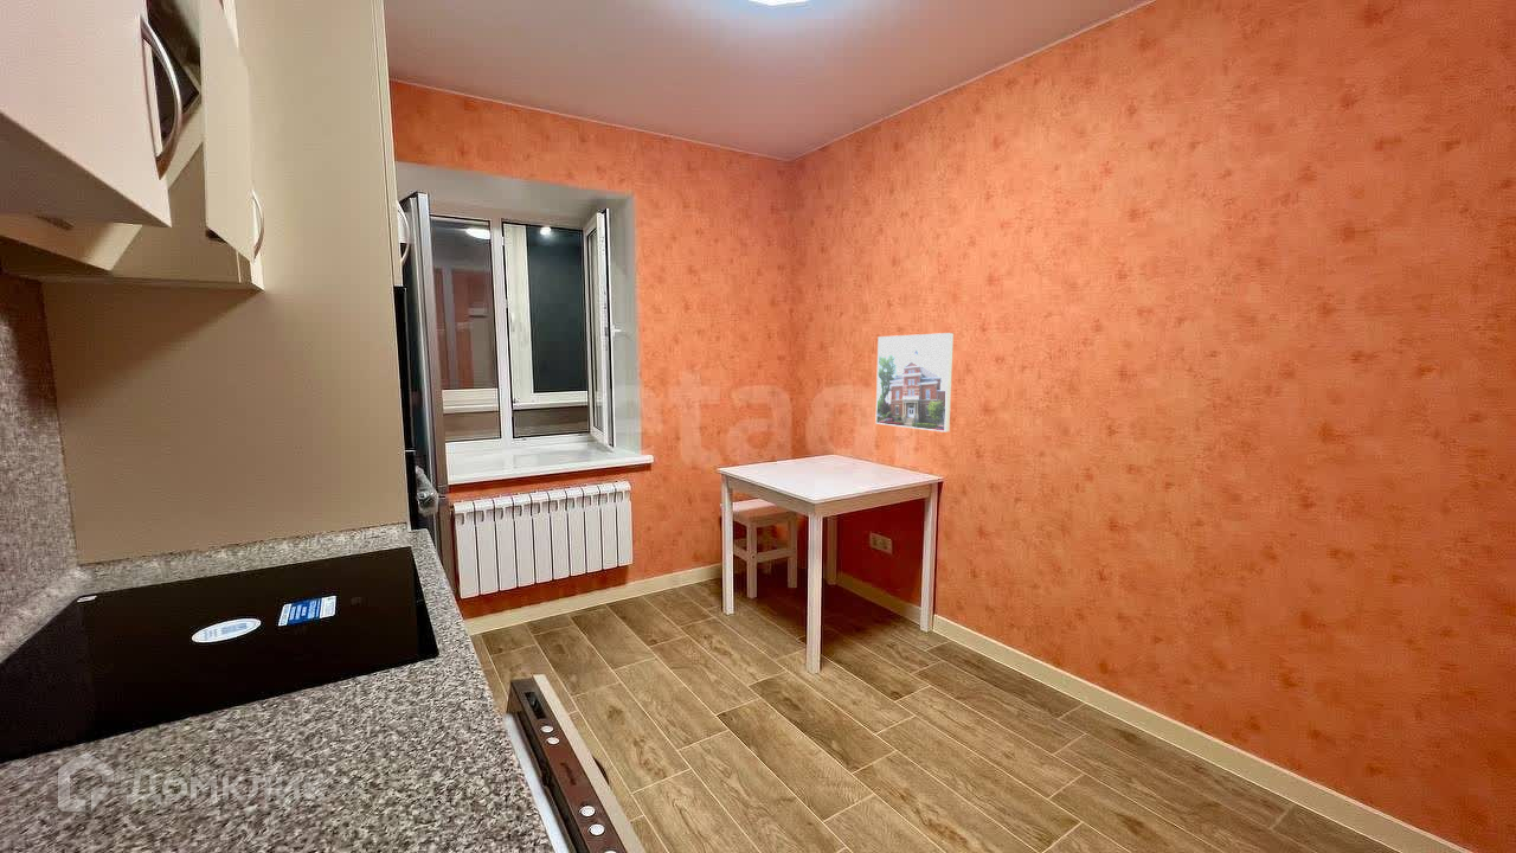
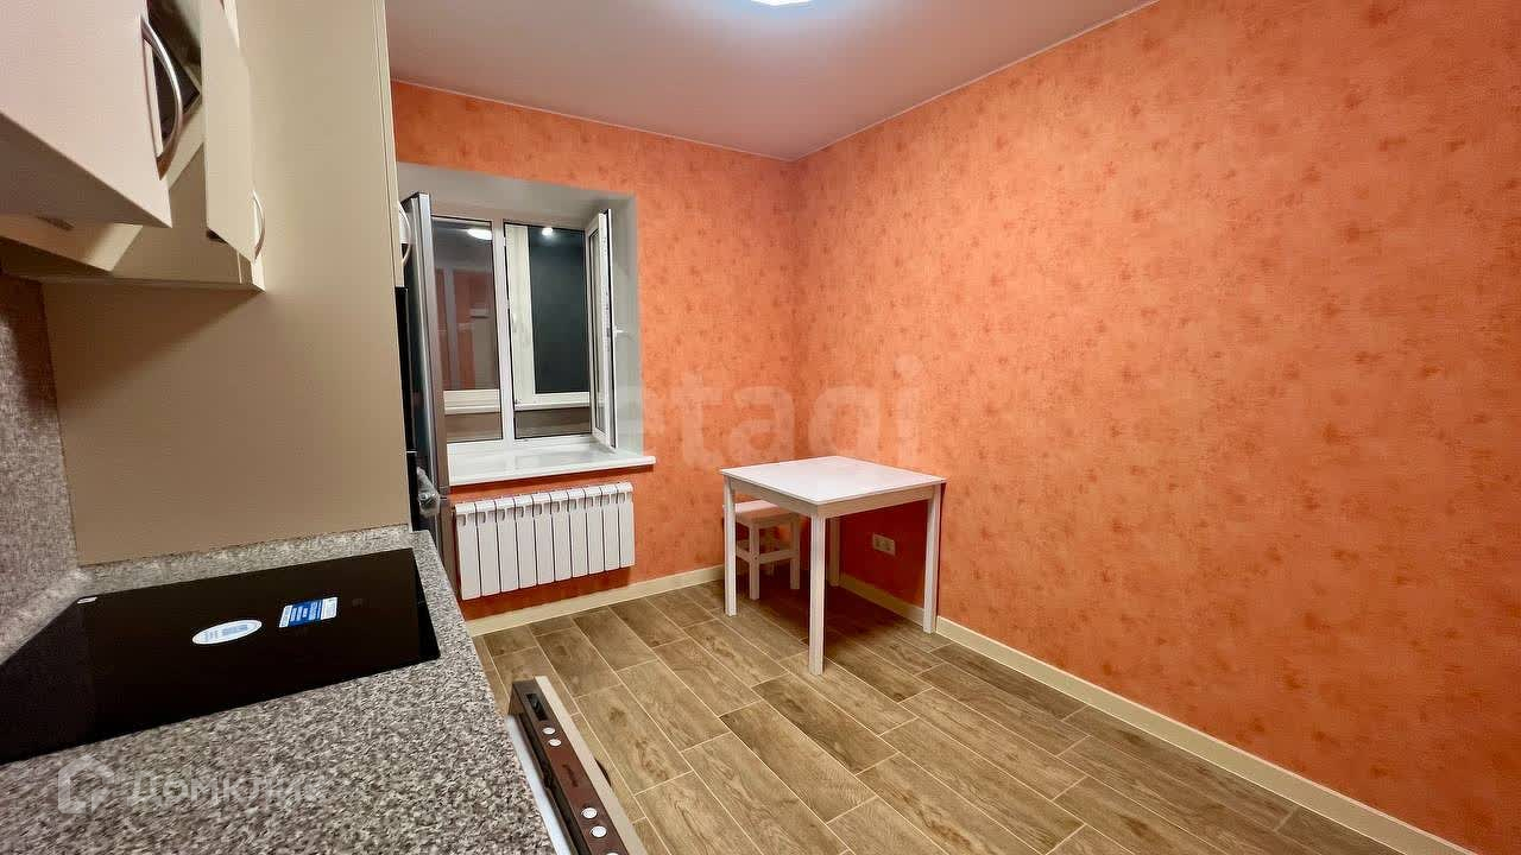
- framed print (911, 381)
